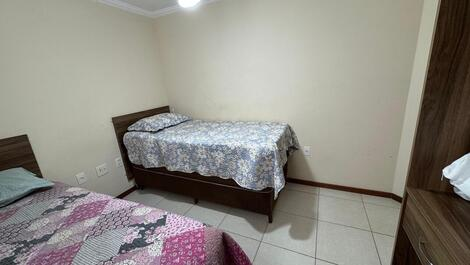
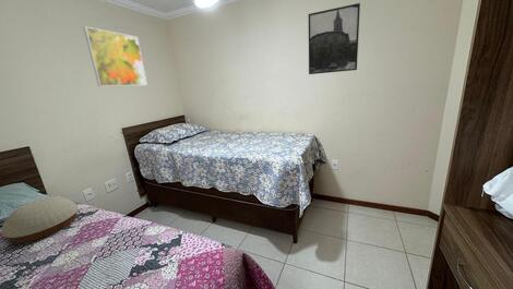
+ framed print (119, 59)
+ cushion (40, 214)
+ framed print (332, 41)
